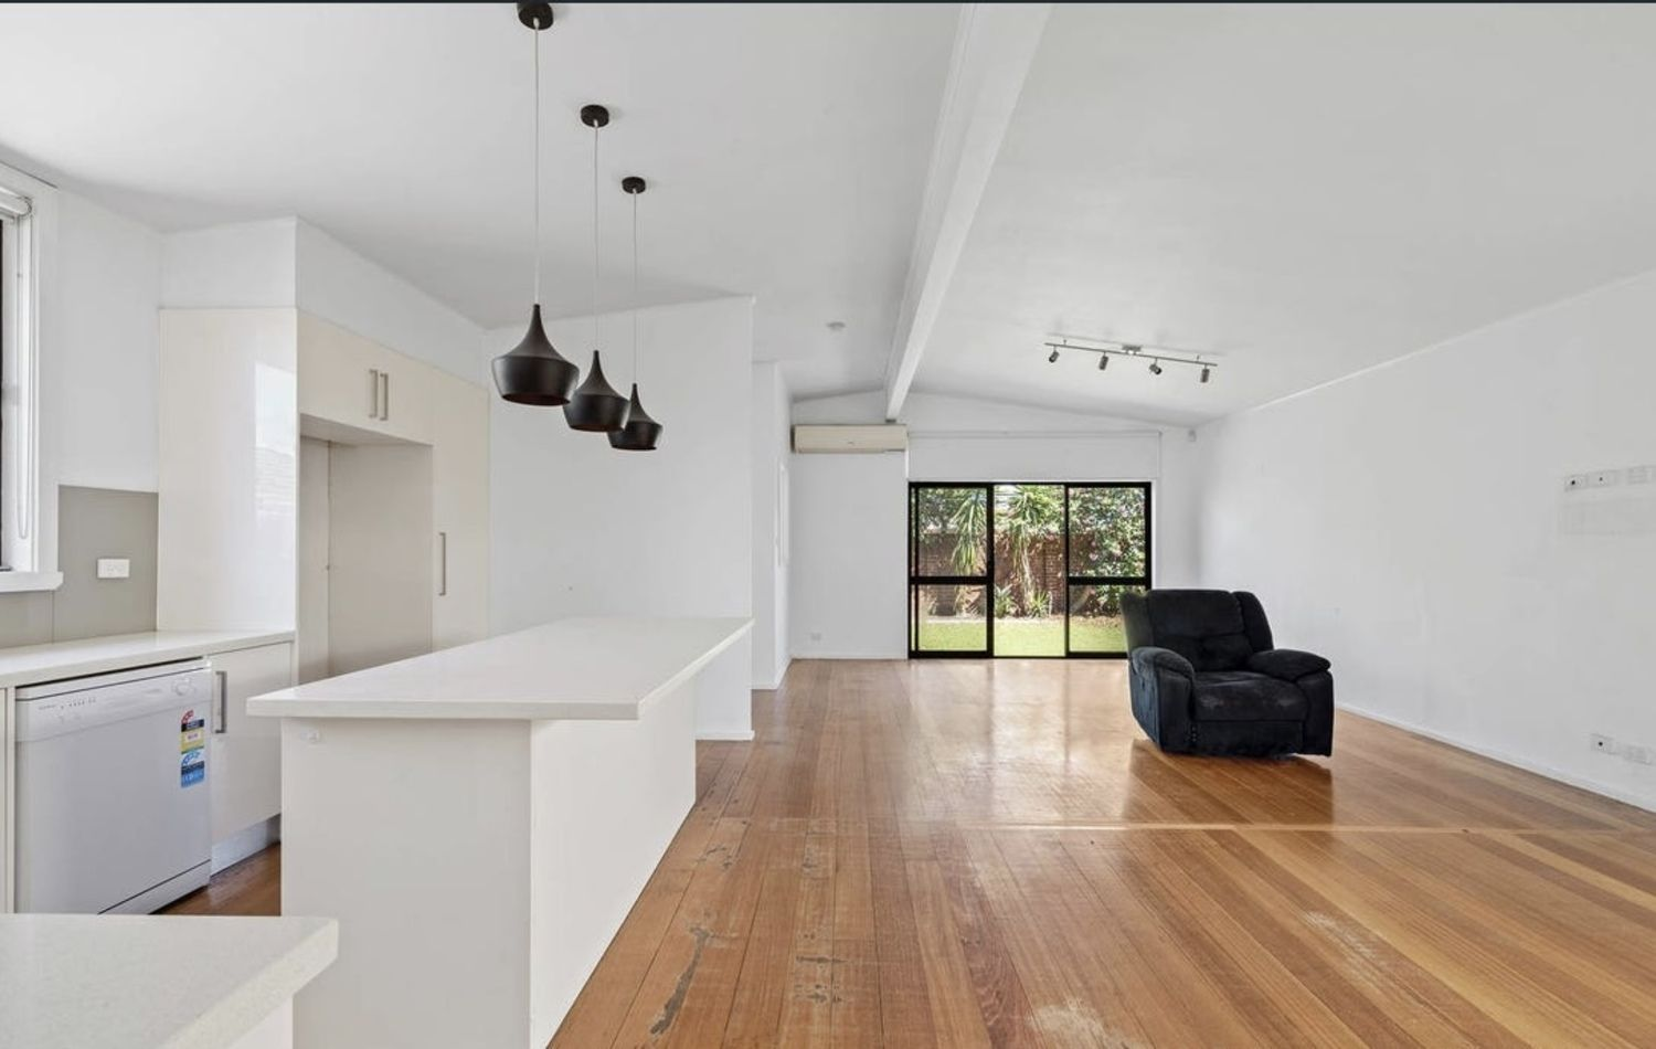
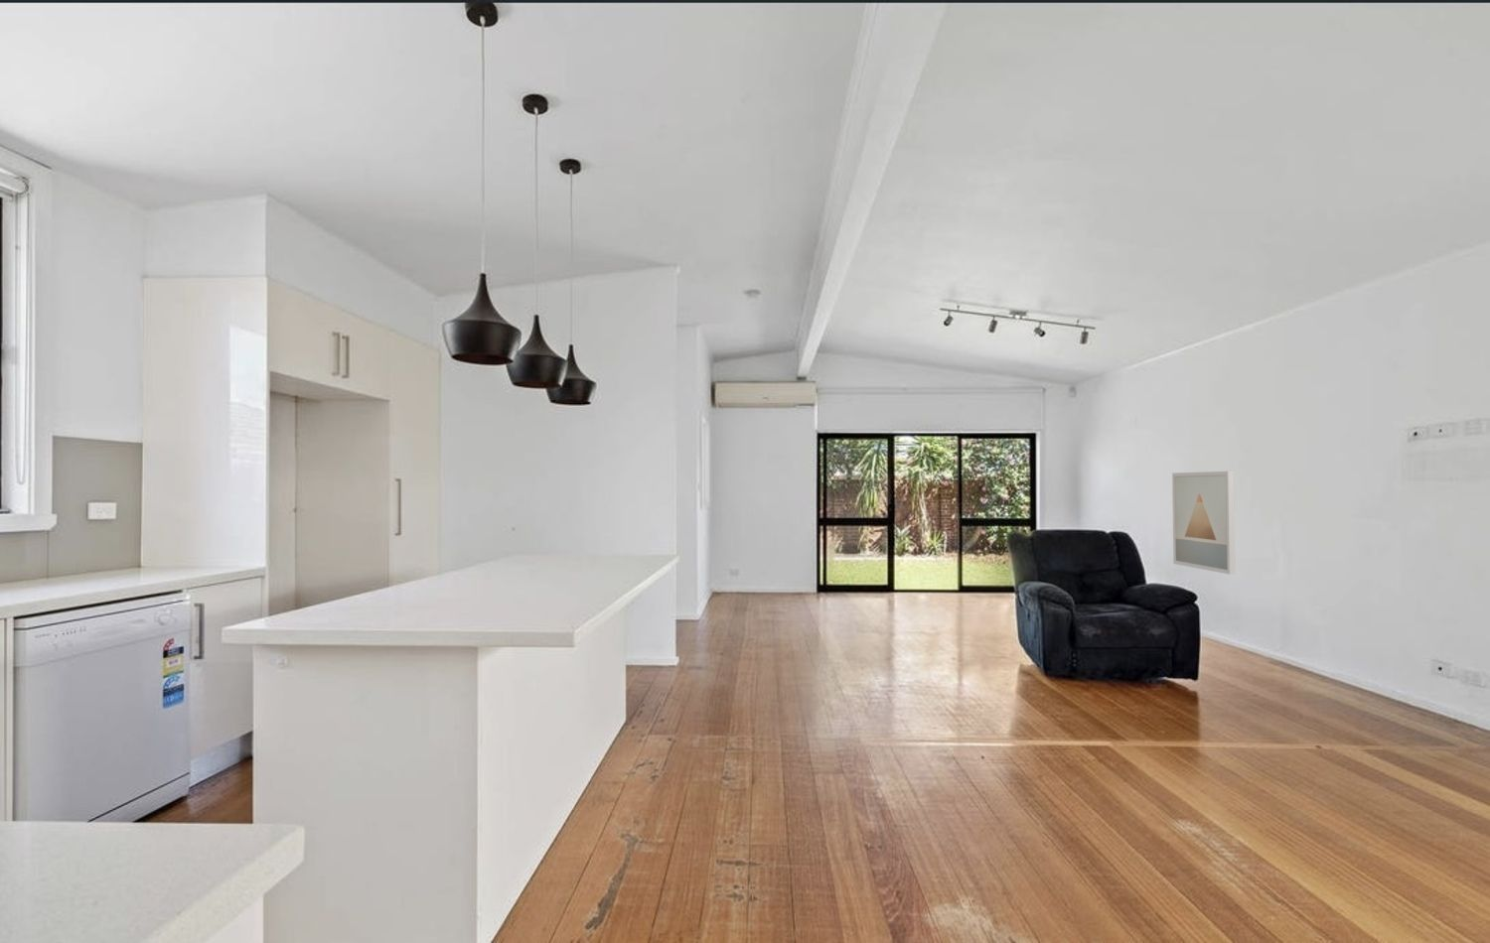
+ wall art (1201, 520)
